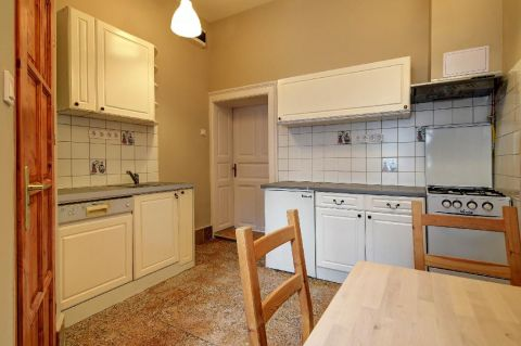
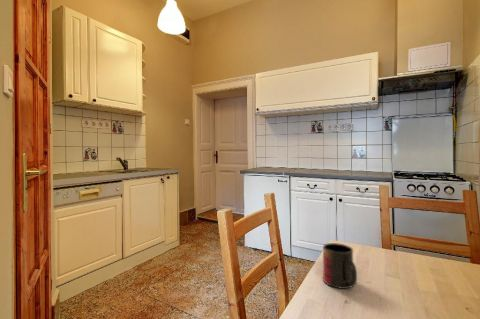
+ mug (341, 267)
